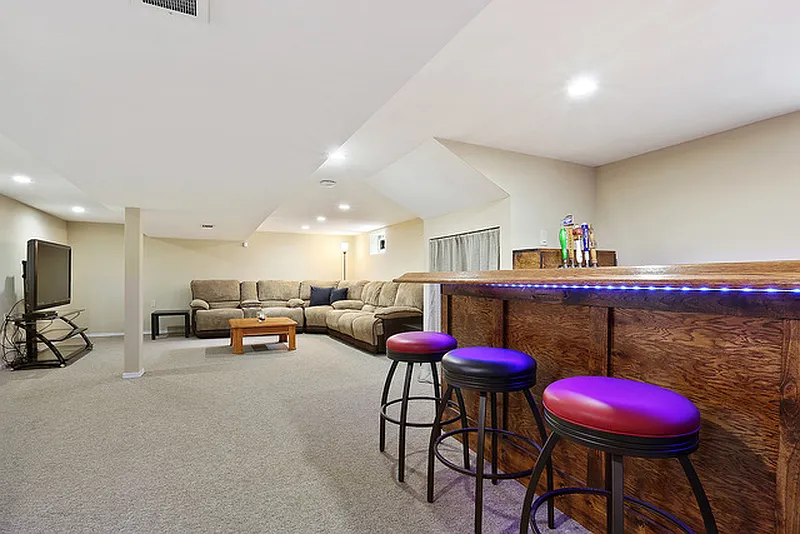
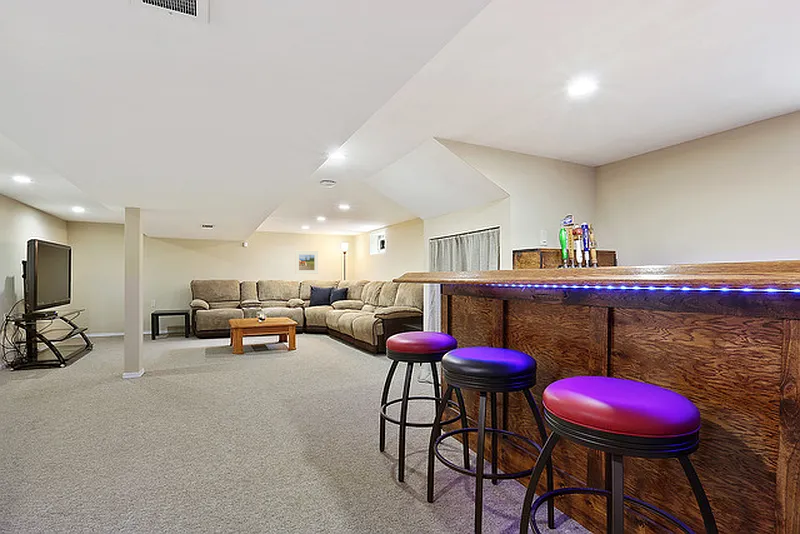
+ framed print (306, 262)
